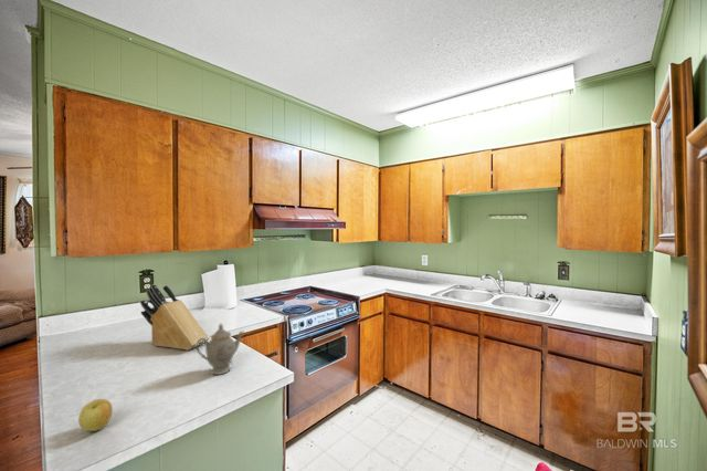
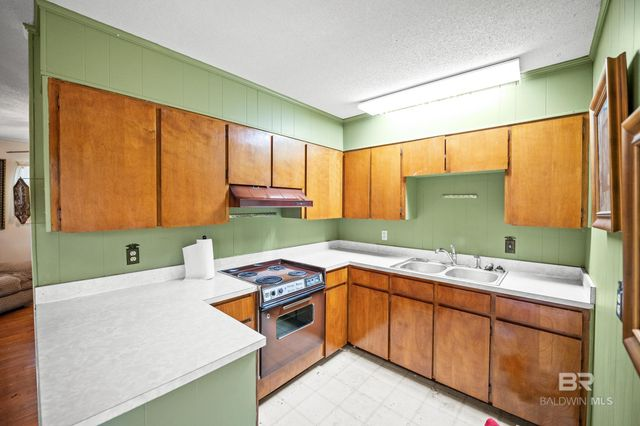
- chinaware (221, 346)
- knife block (173, 314)
- apple (96, 415)
